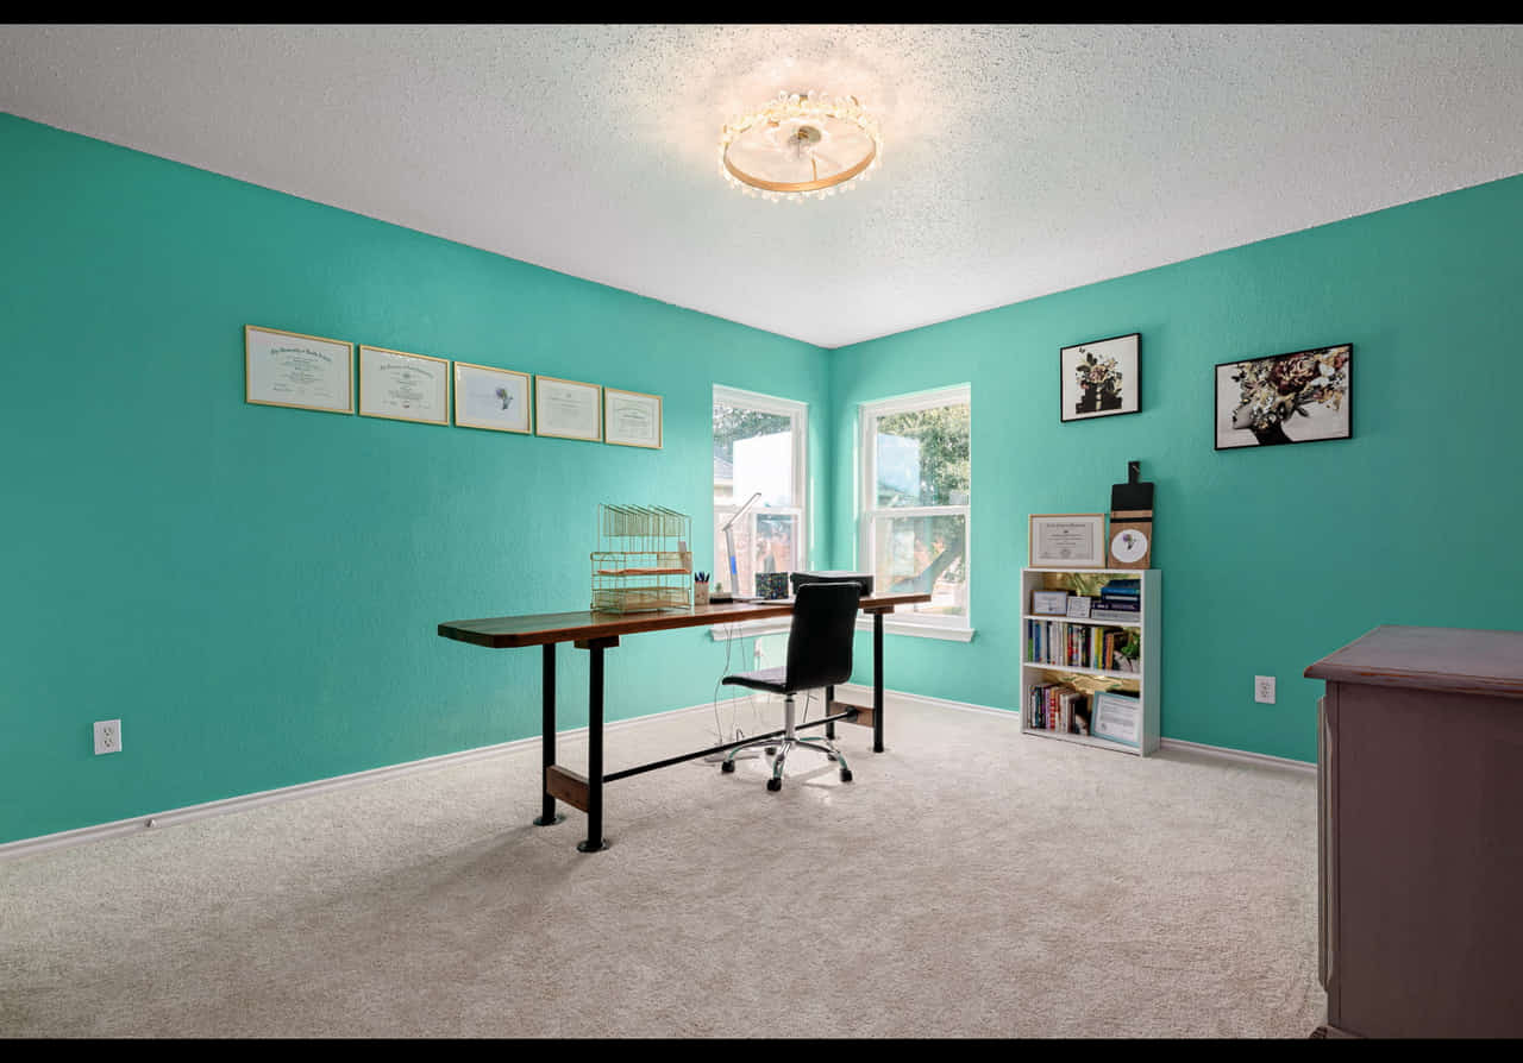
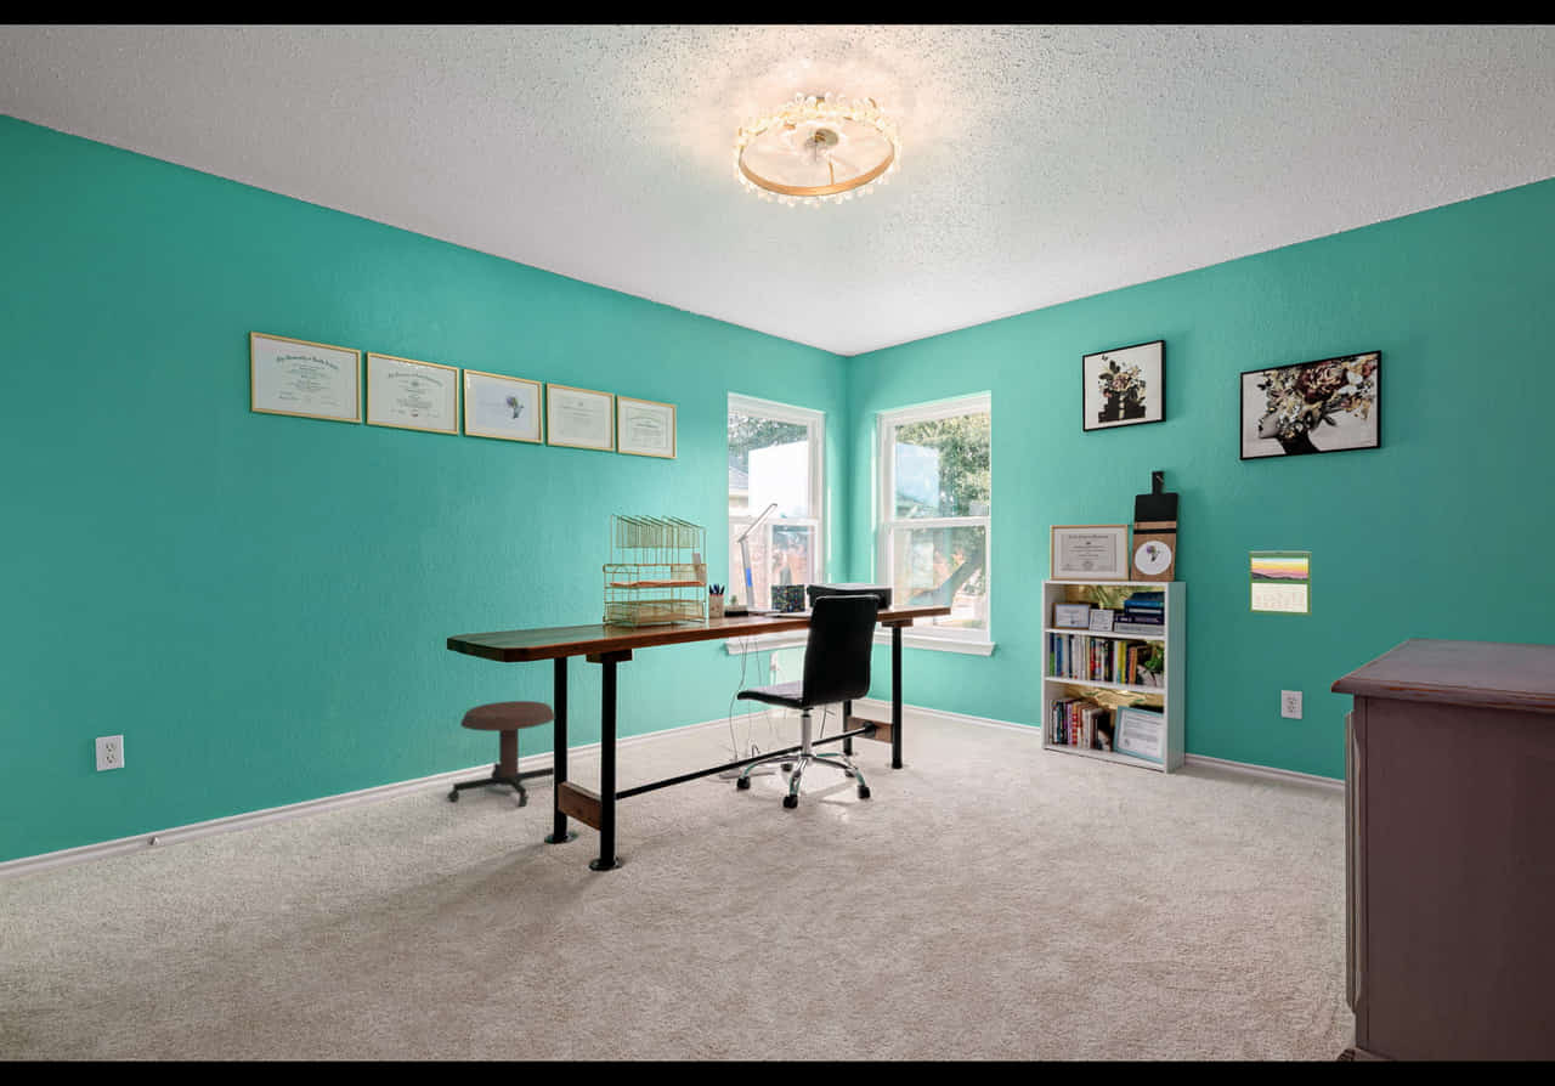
+ stool (508, 748)
+ calendar (1279, 582)
